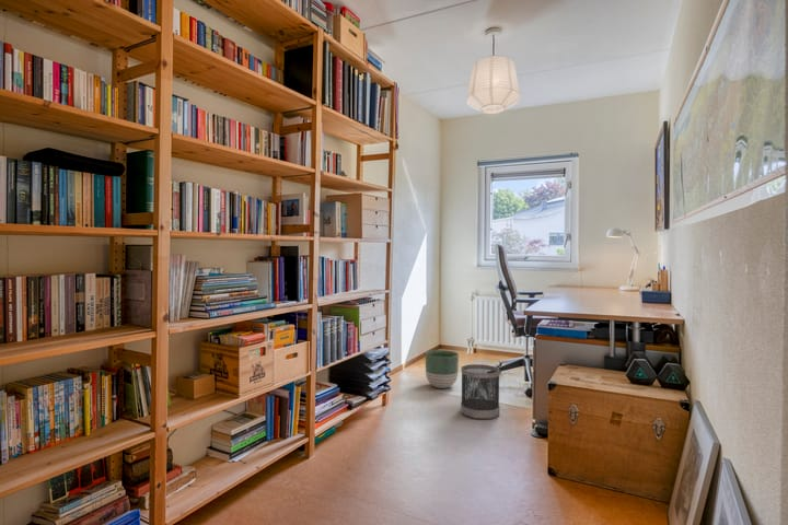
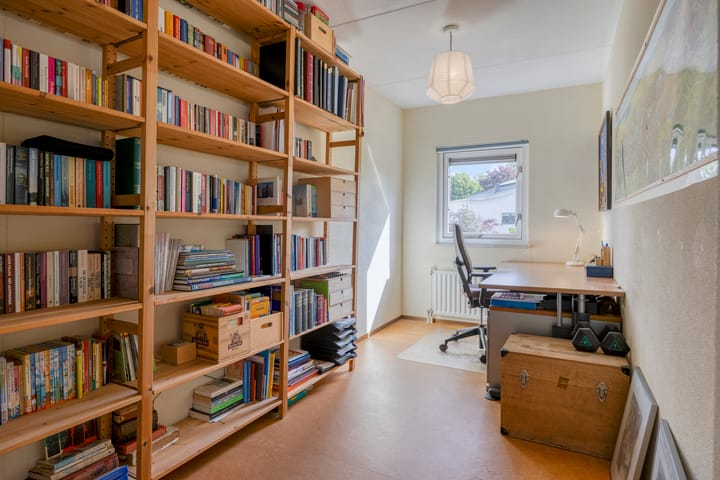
- planter (441, 370)
- wastebasket (479, 390)
